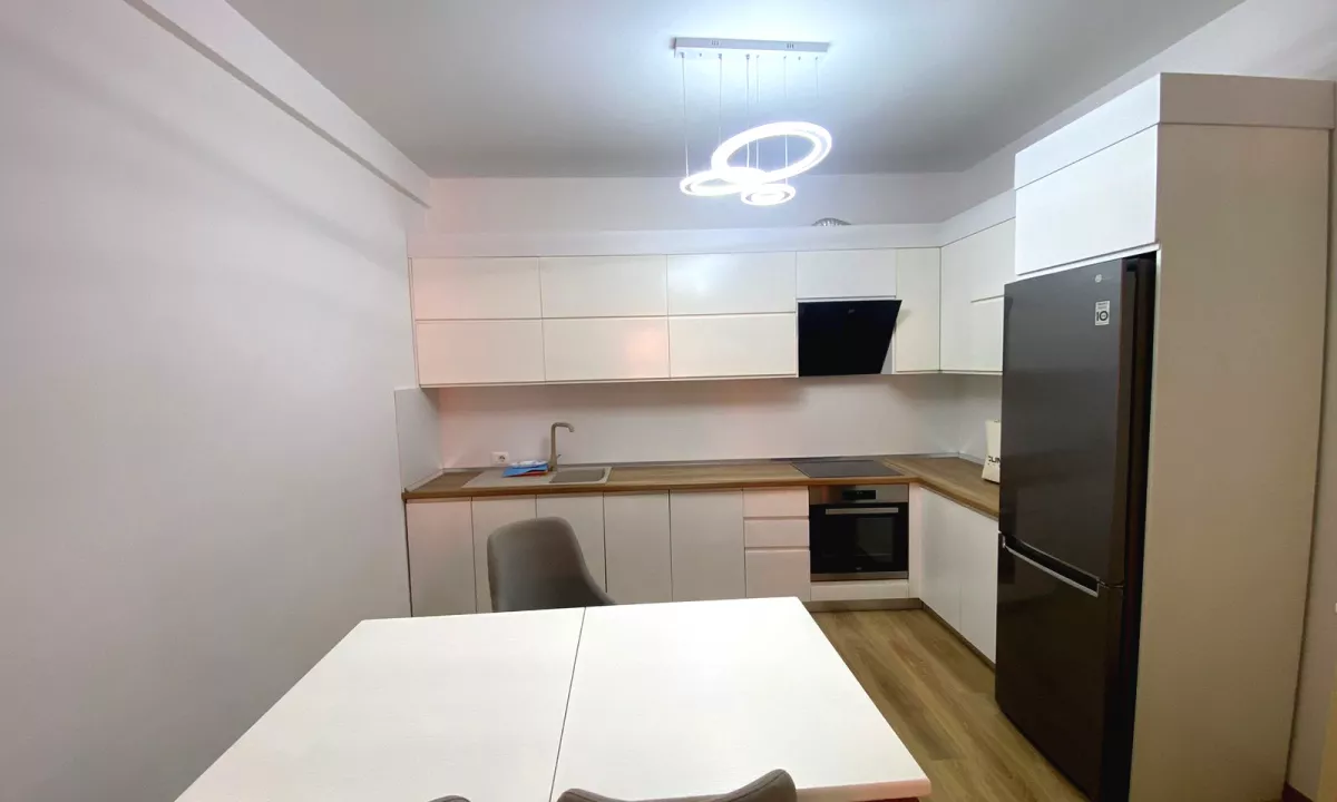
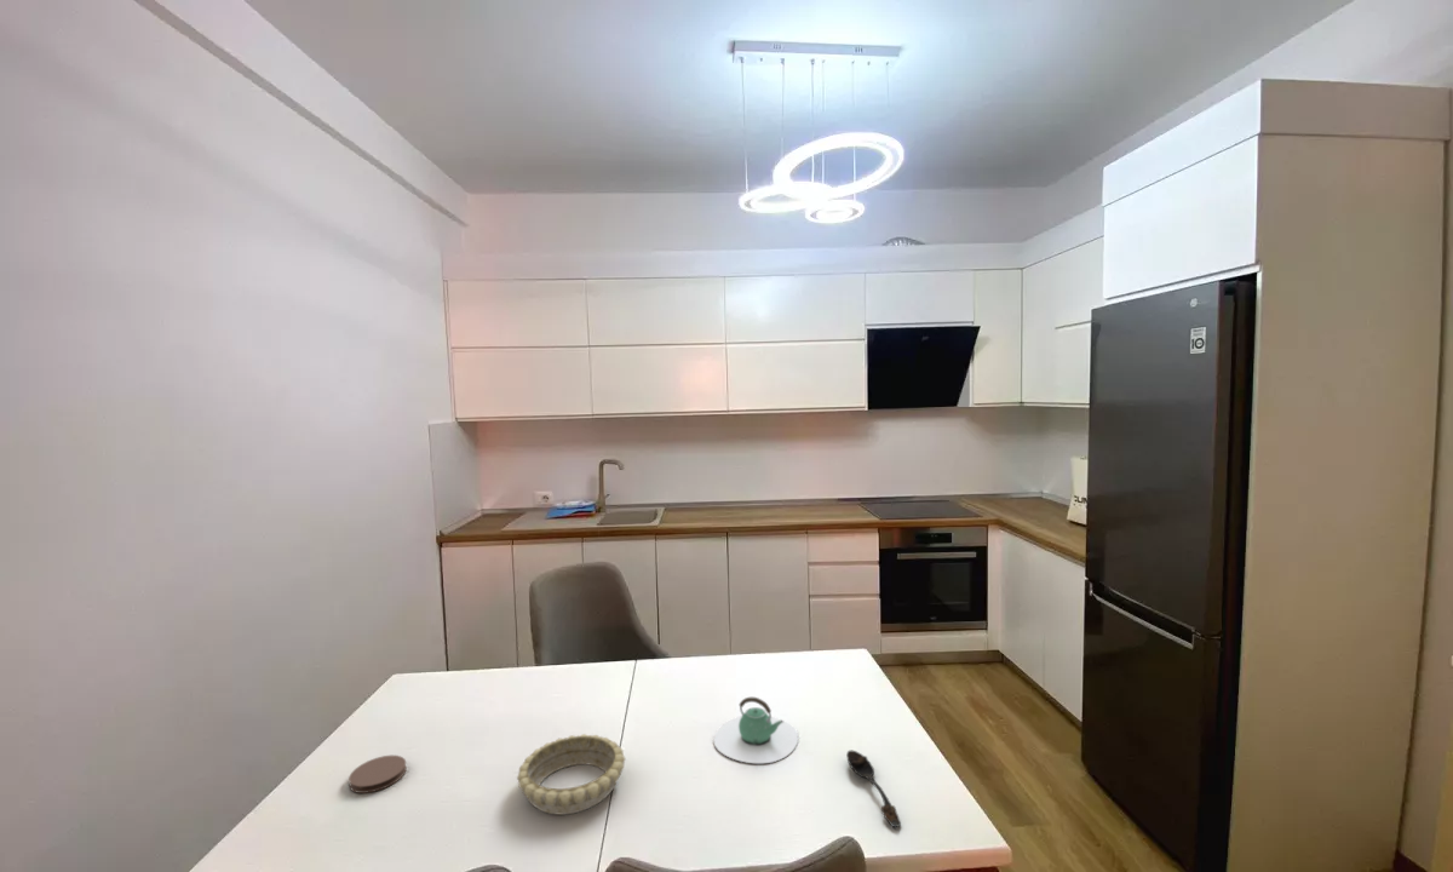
+ teapot (756, 717)
+ coaster (378, 773)
+ spoon (872, 782)
+ decorative bowl (568, 765)
